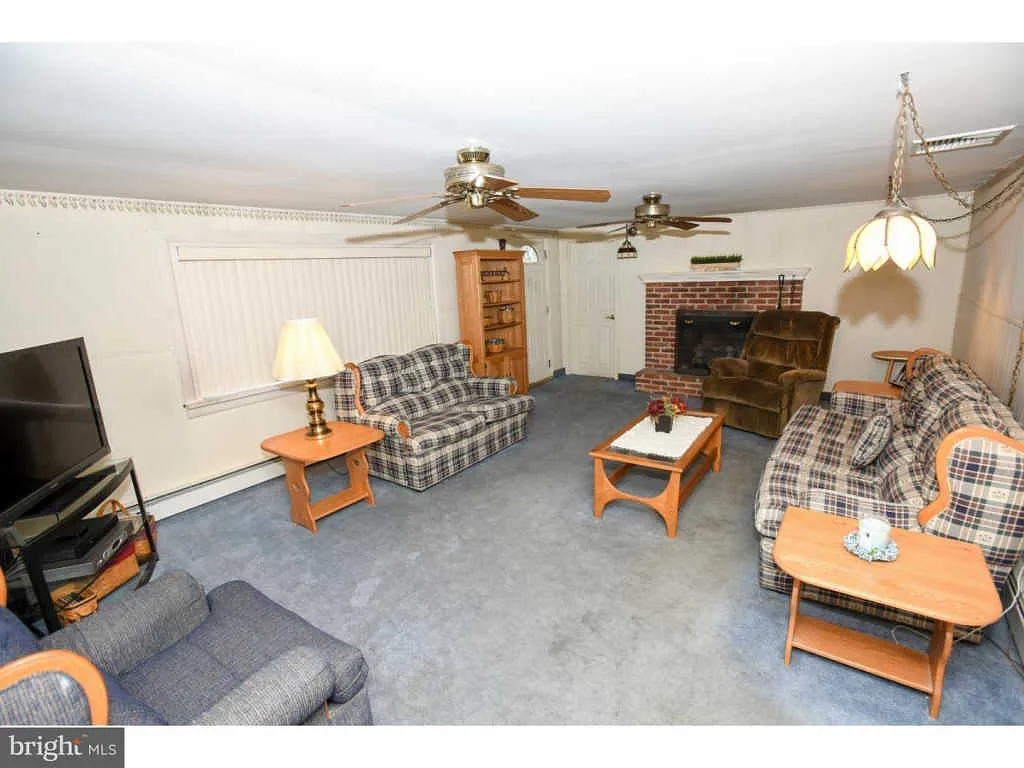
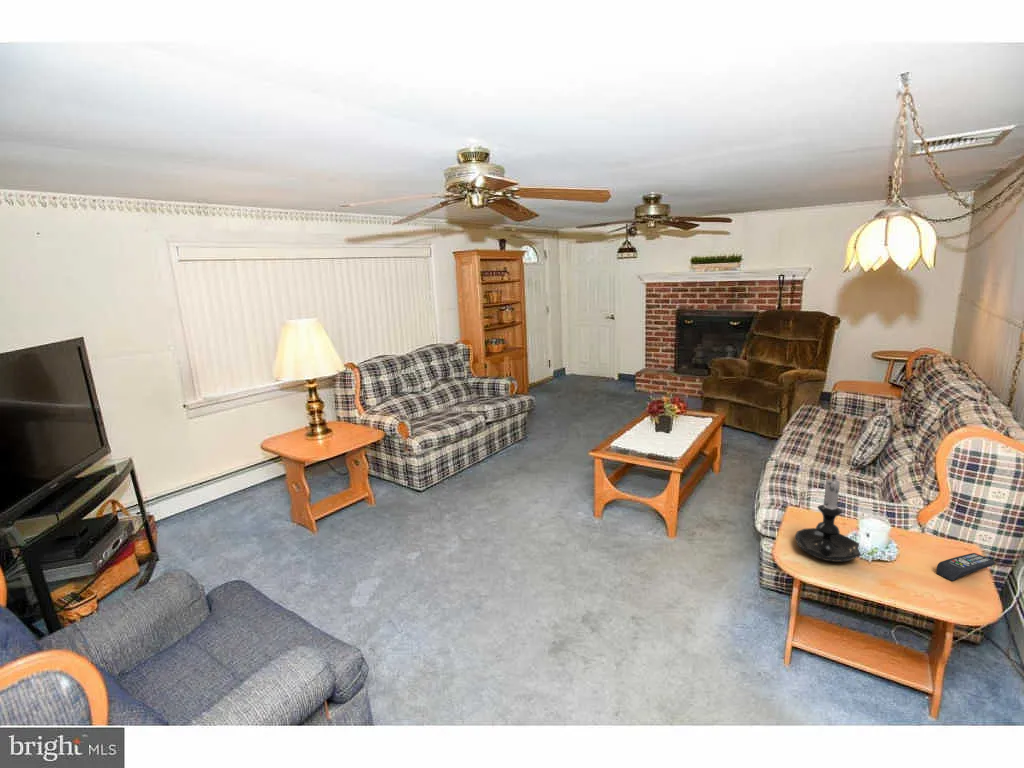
+ remote control (965, 564)
+ candle holder (829, 514)
